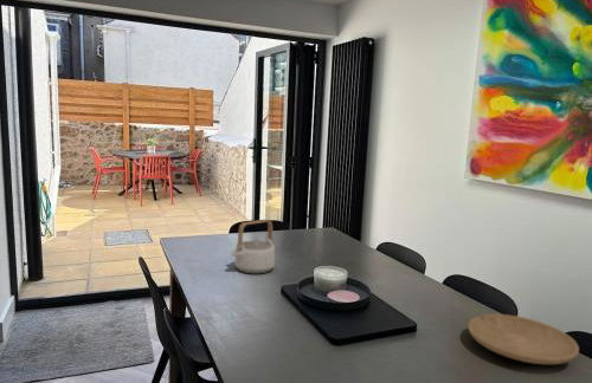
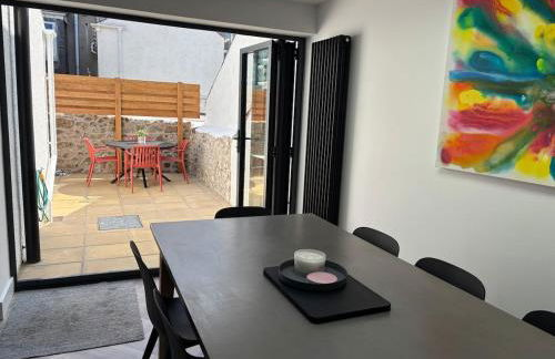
- teapot (252, 245)
- plate (520, 342)
